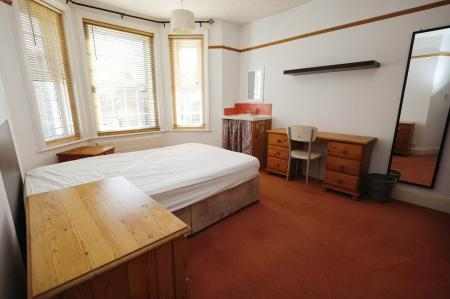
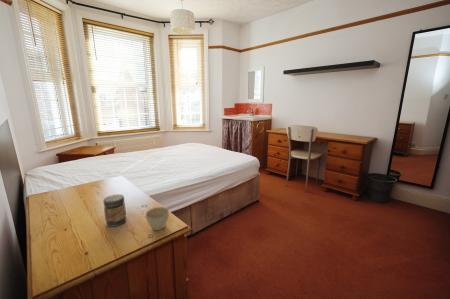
+ flower pot (157, 219)
+ jar (115, 210)
